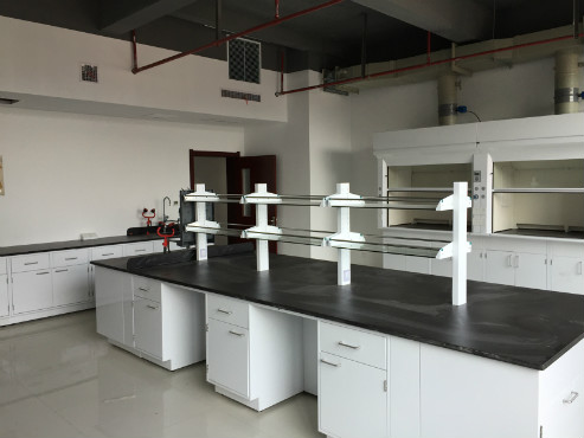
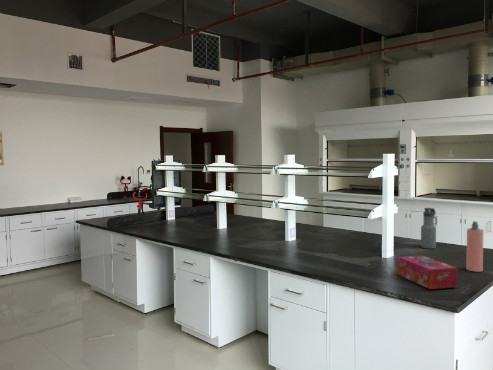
+ tissue box (425, 271)
+ water bottle (428, 227)
+ spray bottle (474, 245)
